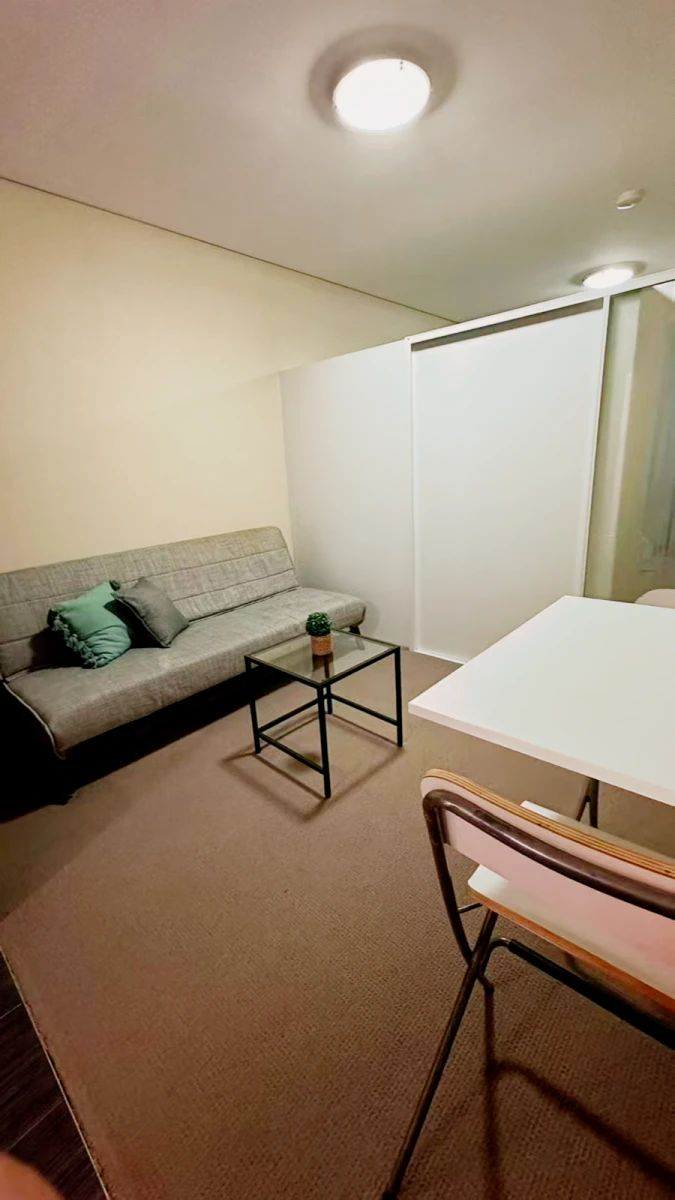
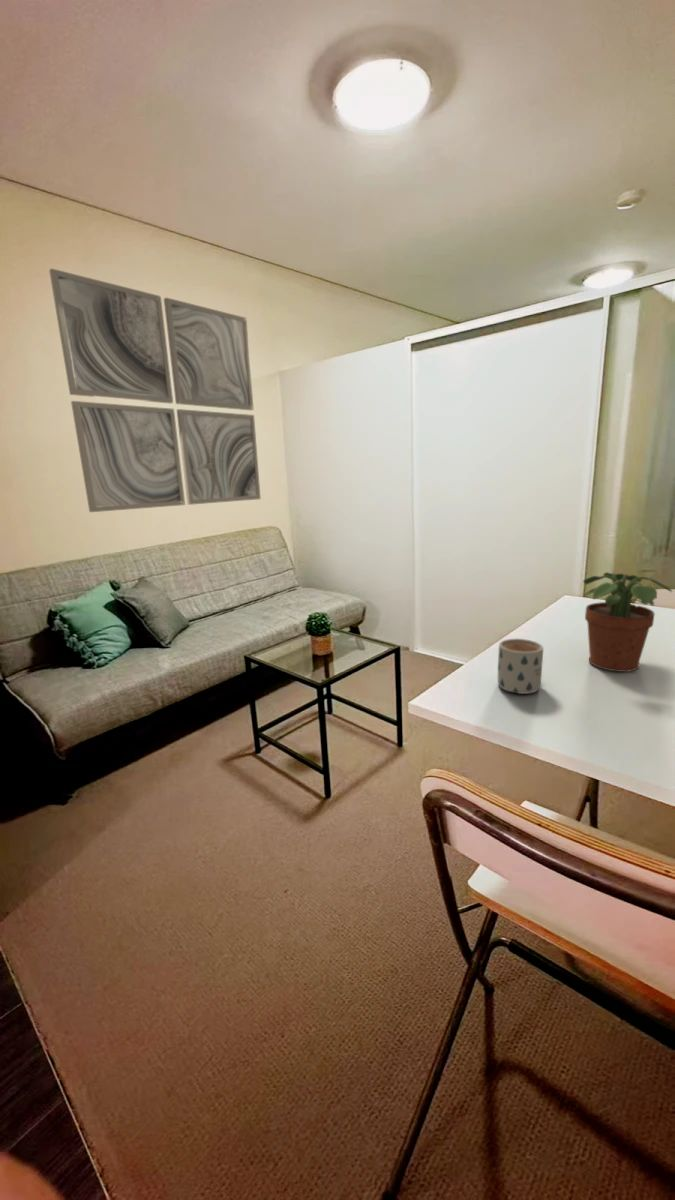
+ mug (521, 663)
+ potted plant (621, 622)
+ wall art (176, 403)
